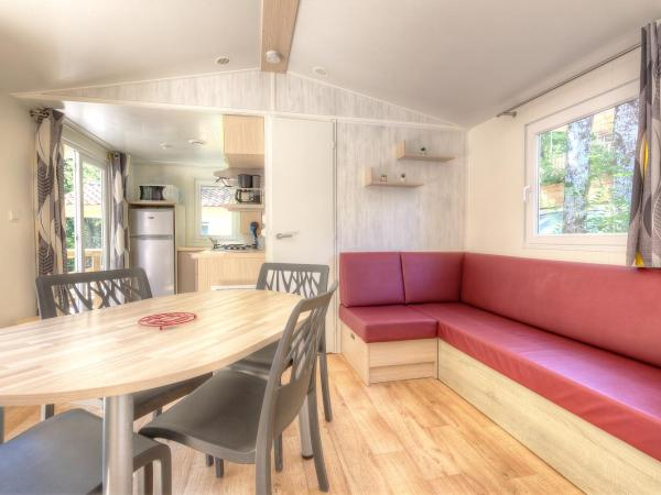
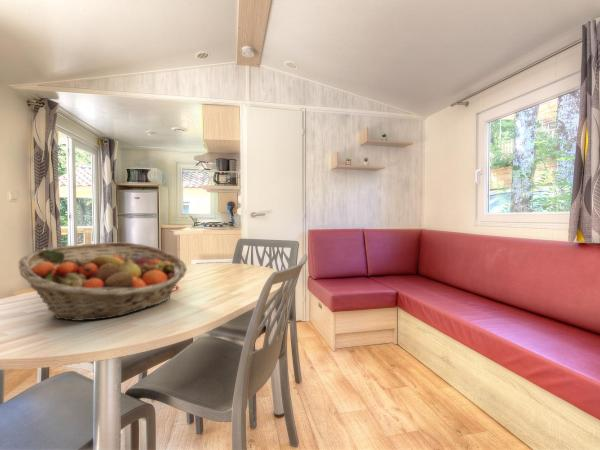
+ fruit basket (114, 274)
